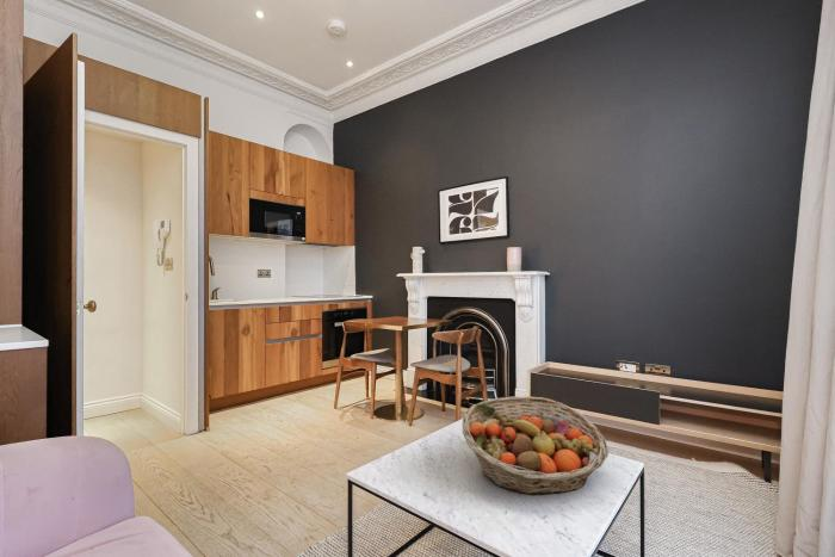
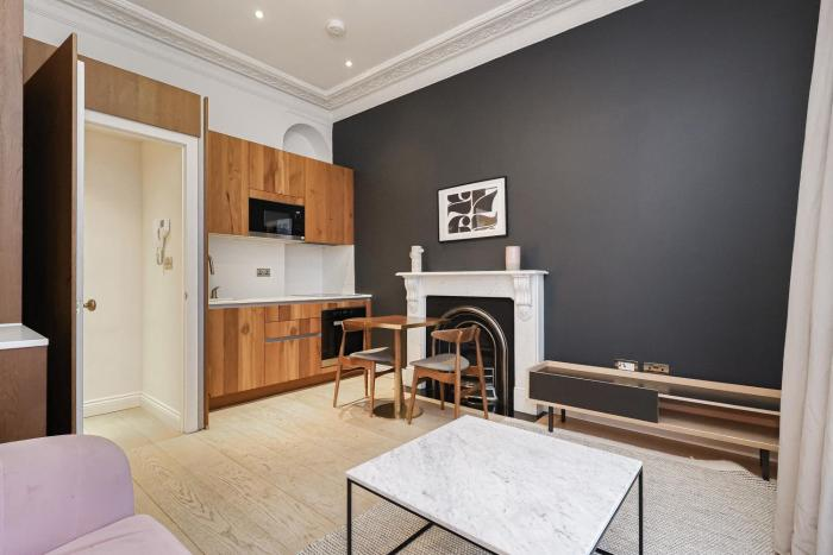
- fruit basket (531, 441)
